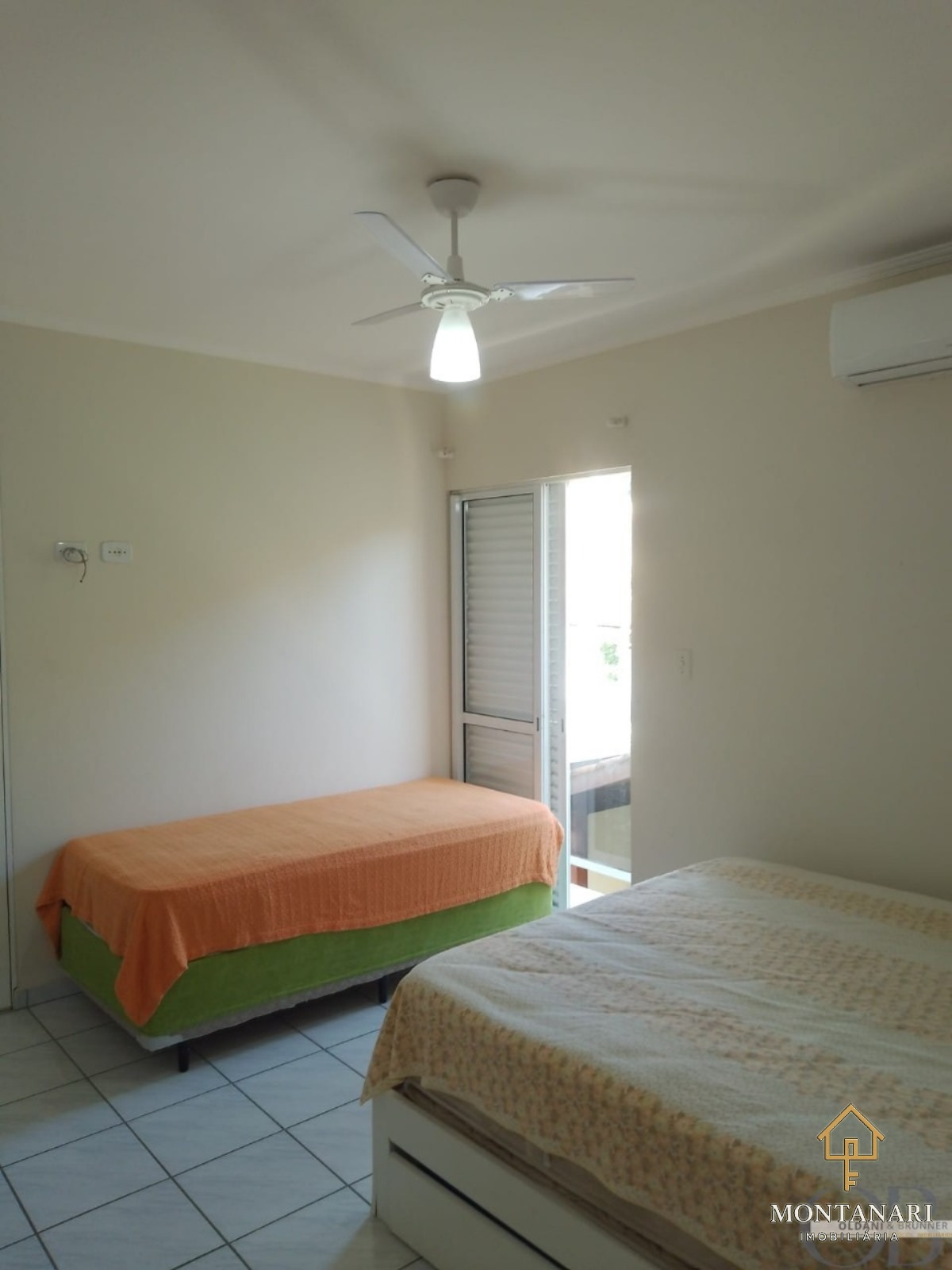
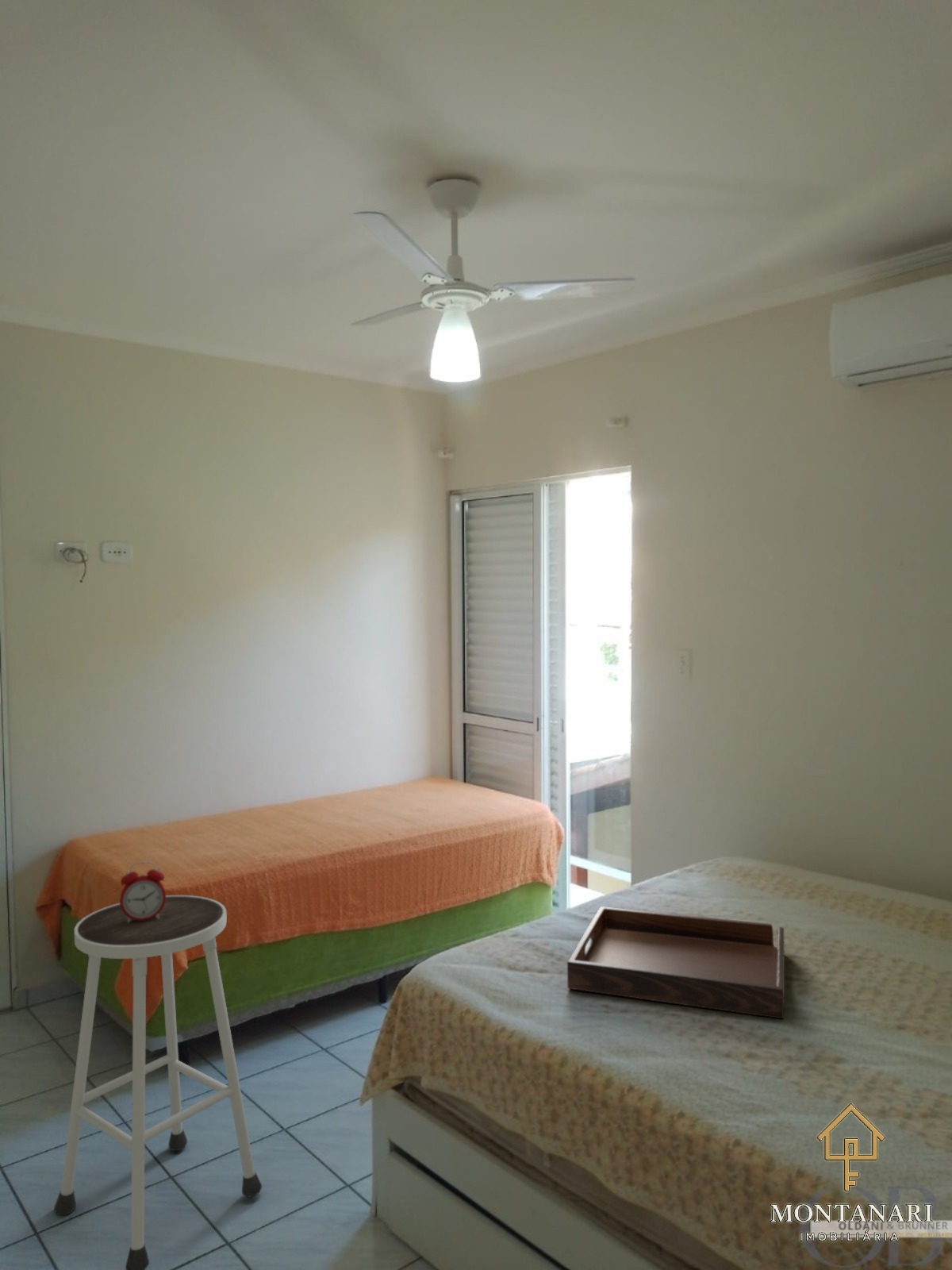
+ alarm clock (143, 890)
+ serving tray (681, 955)
+ stool (155, 1061)
